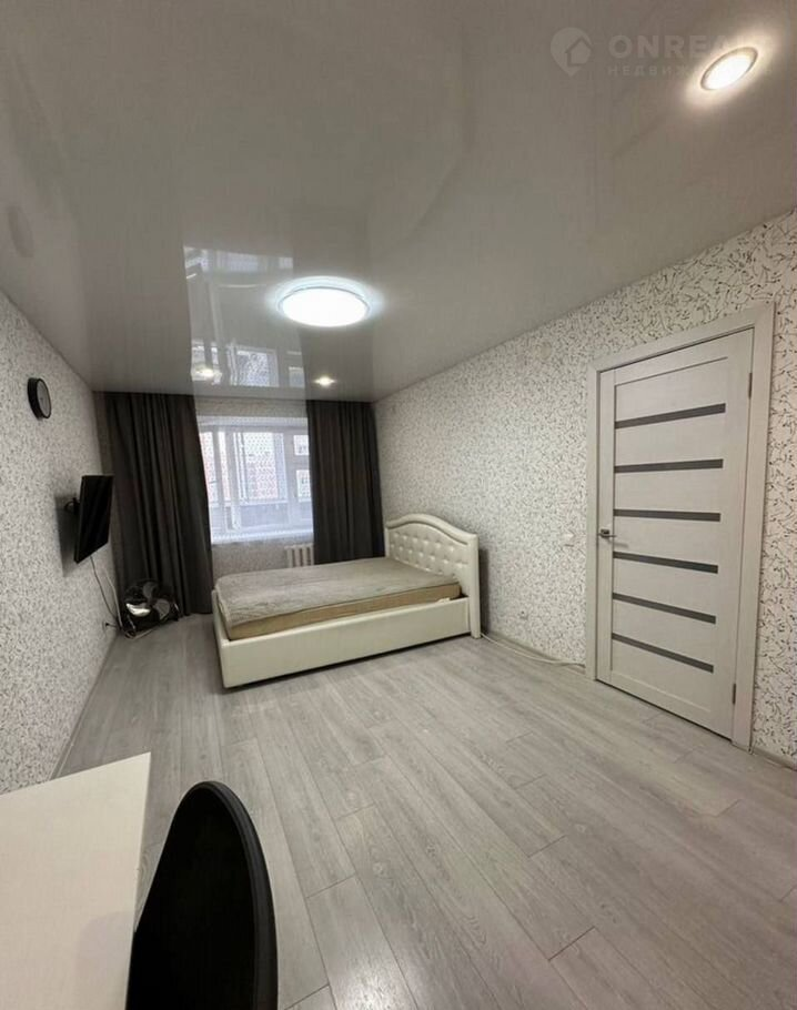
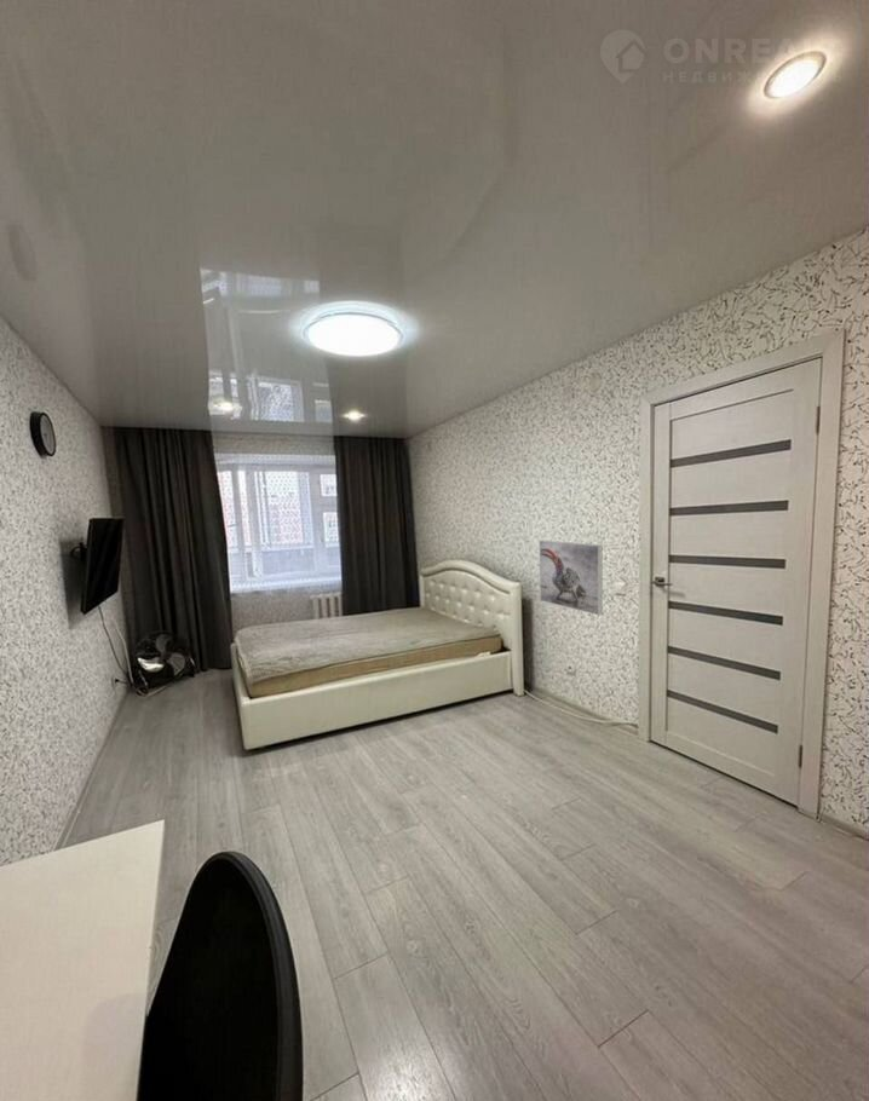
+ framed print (568, 575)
